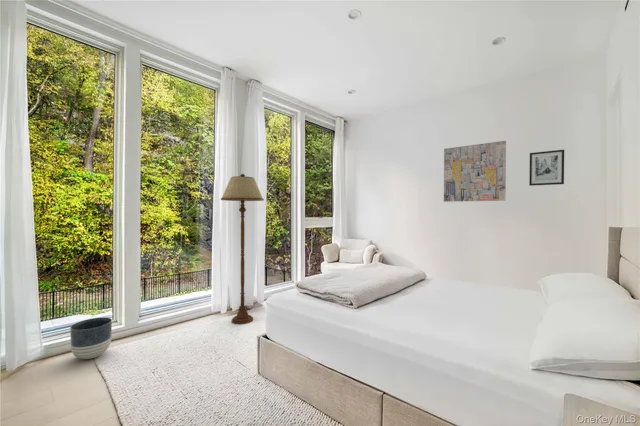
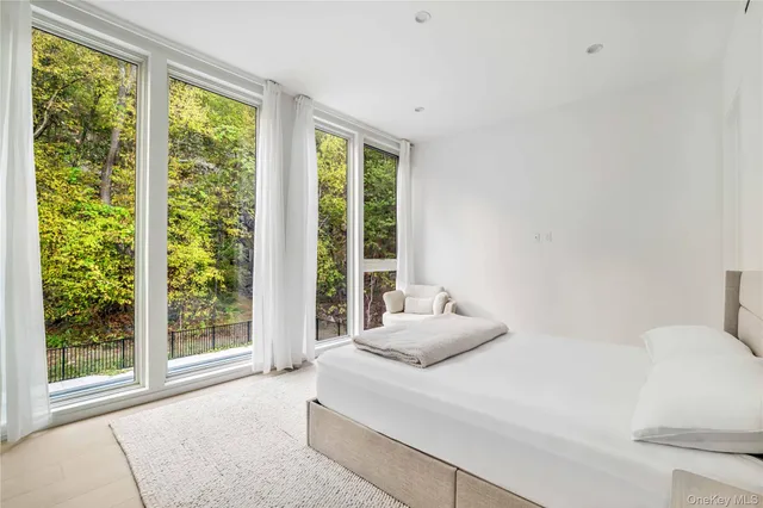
- wall art (472, 173)
- planter (91, 339)
- wall art (546, 168)
- floor lamp (242, 247)
